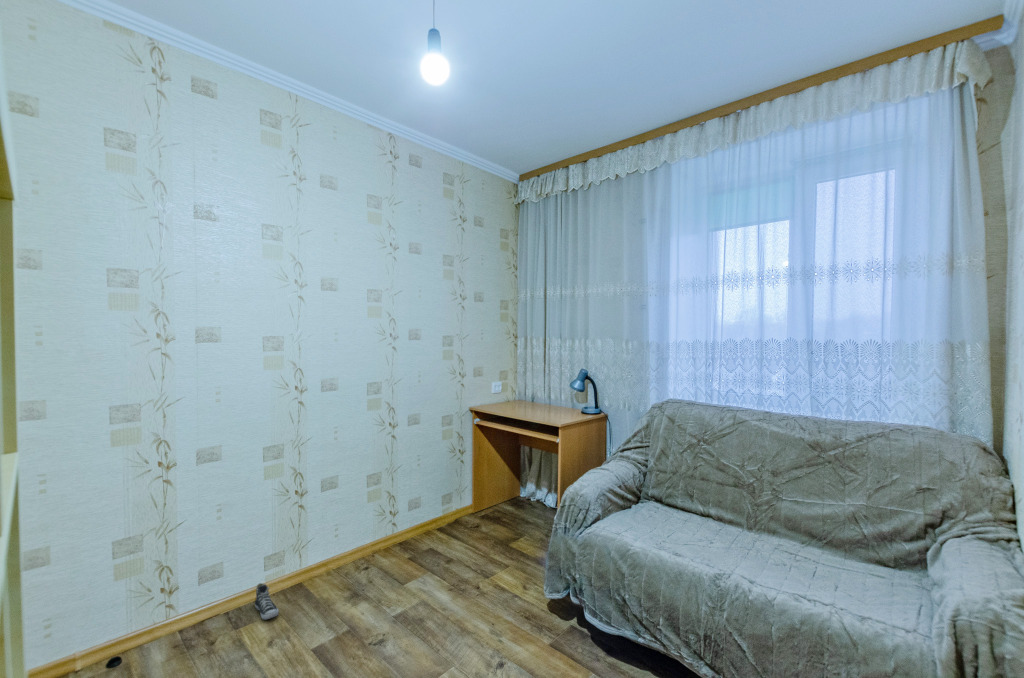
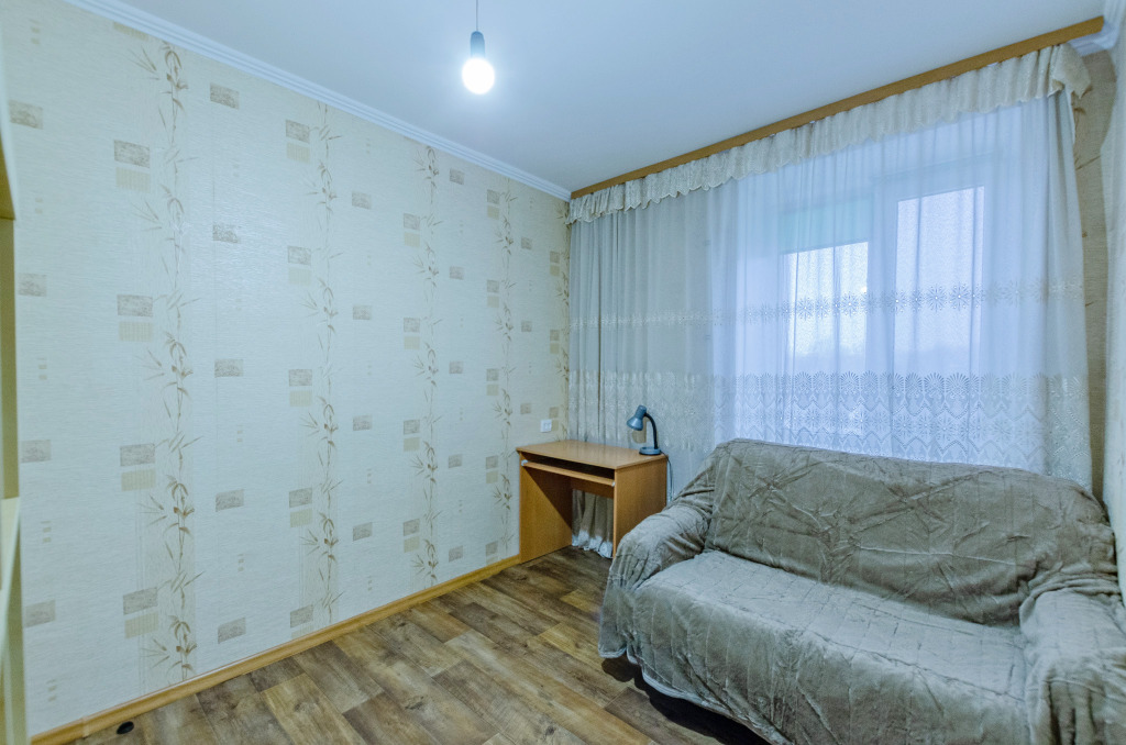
- sneaker (266, 599)
